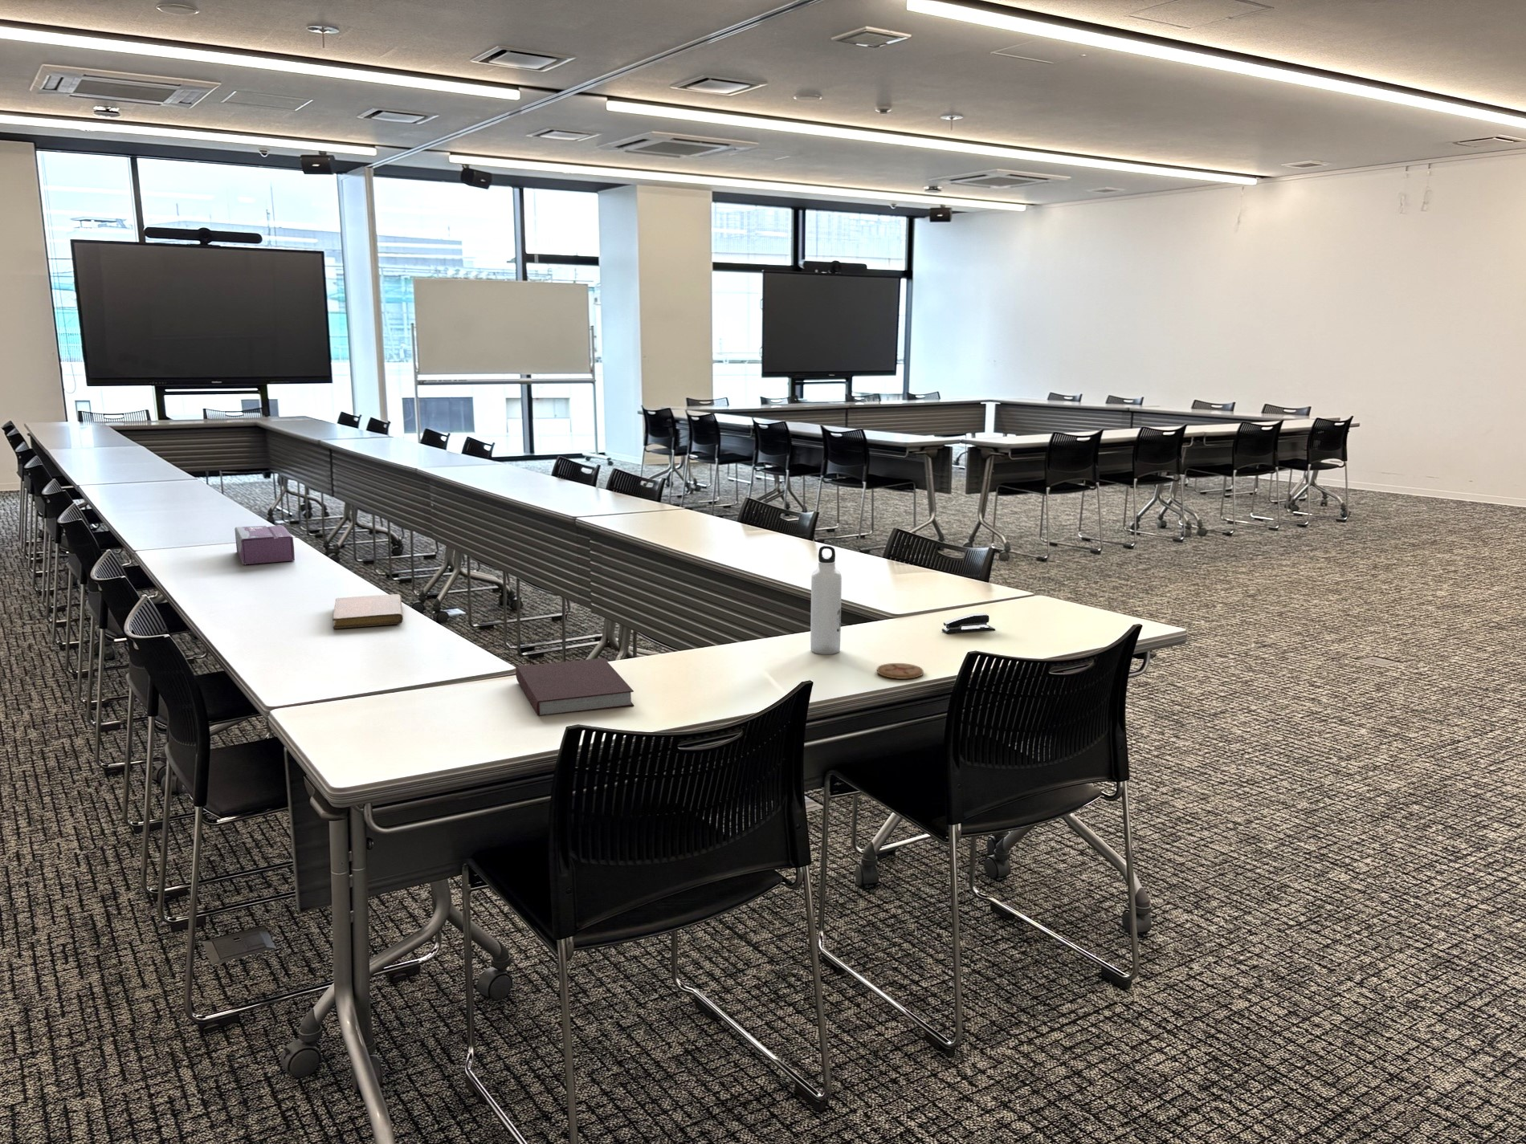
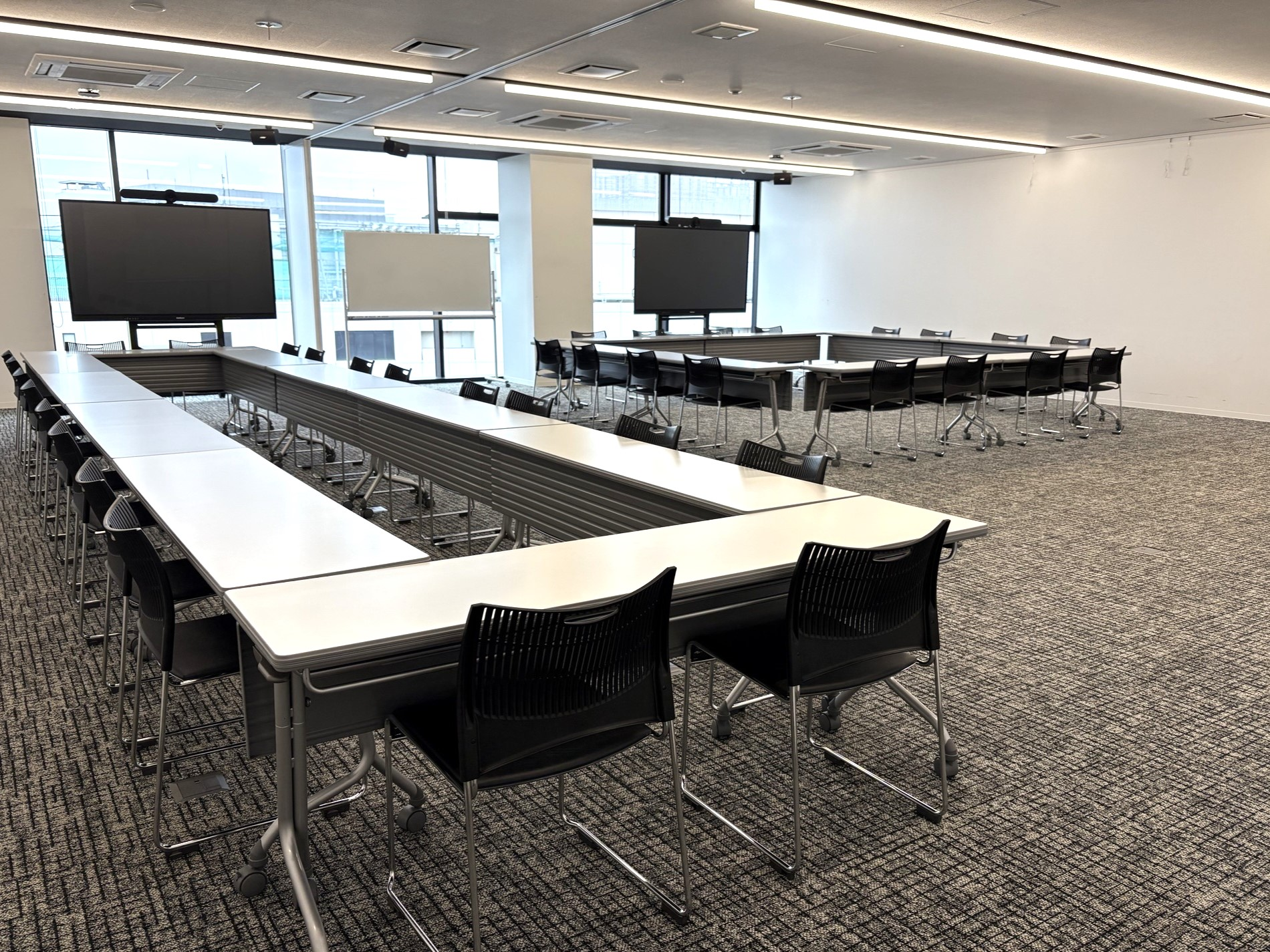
- notebook (573, 685)
- water bottle (825, 598)
- notebook (369, 610)
- coaster (900, 671)
- tissue box (264, 543)
- stapler (967, 622)
